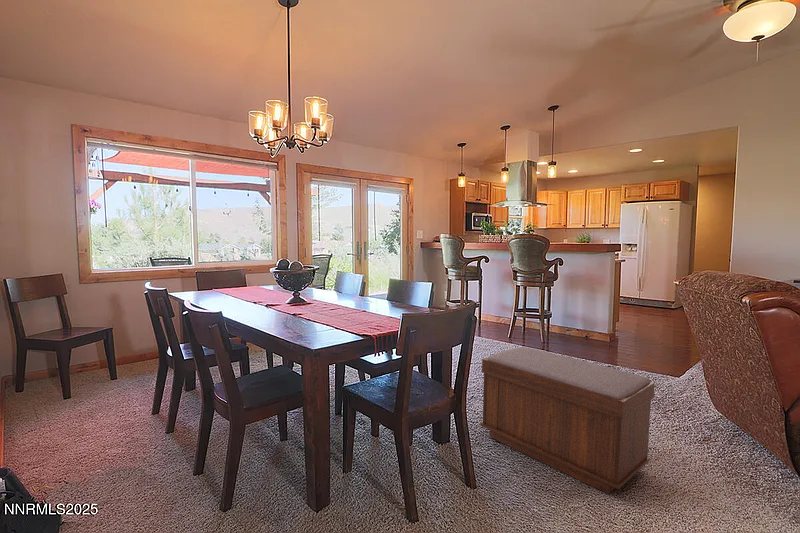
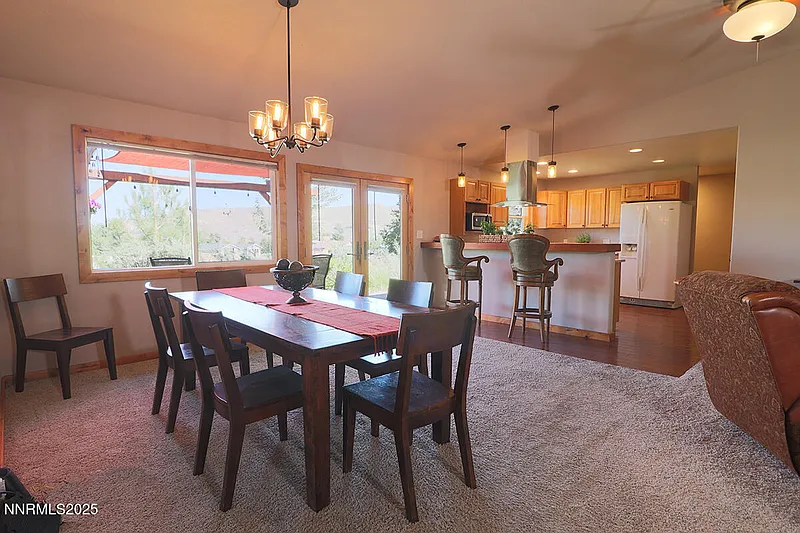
- bench (560, 408)
